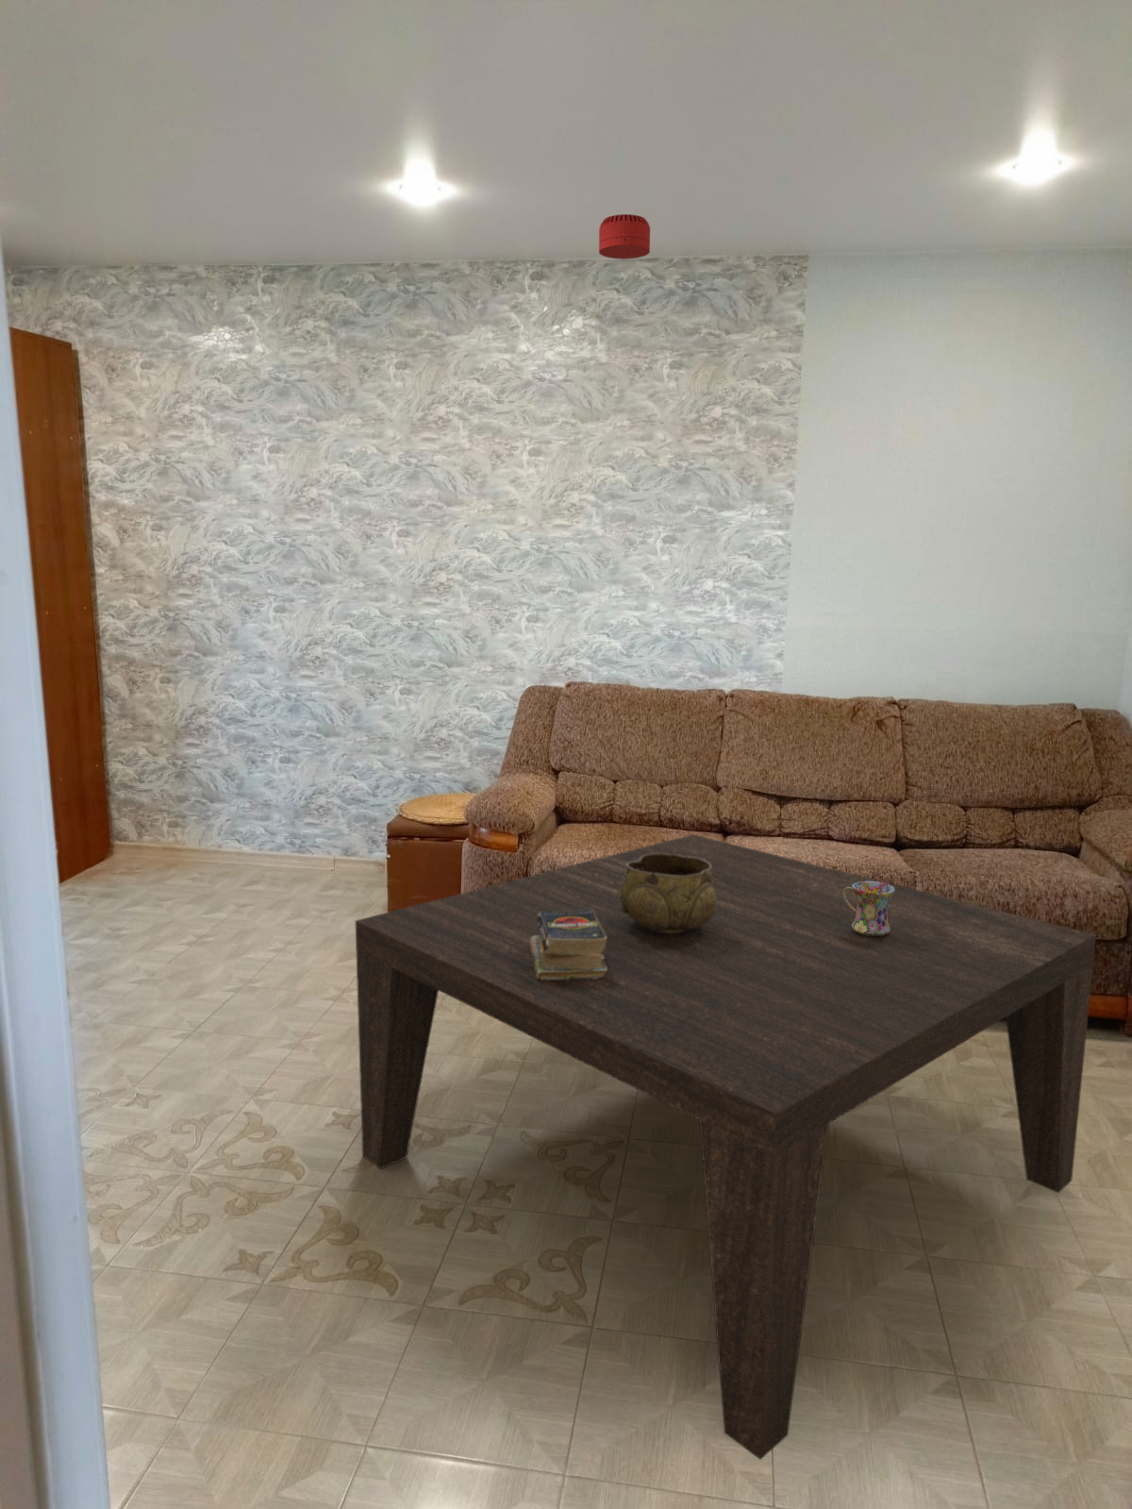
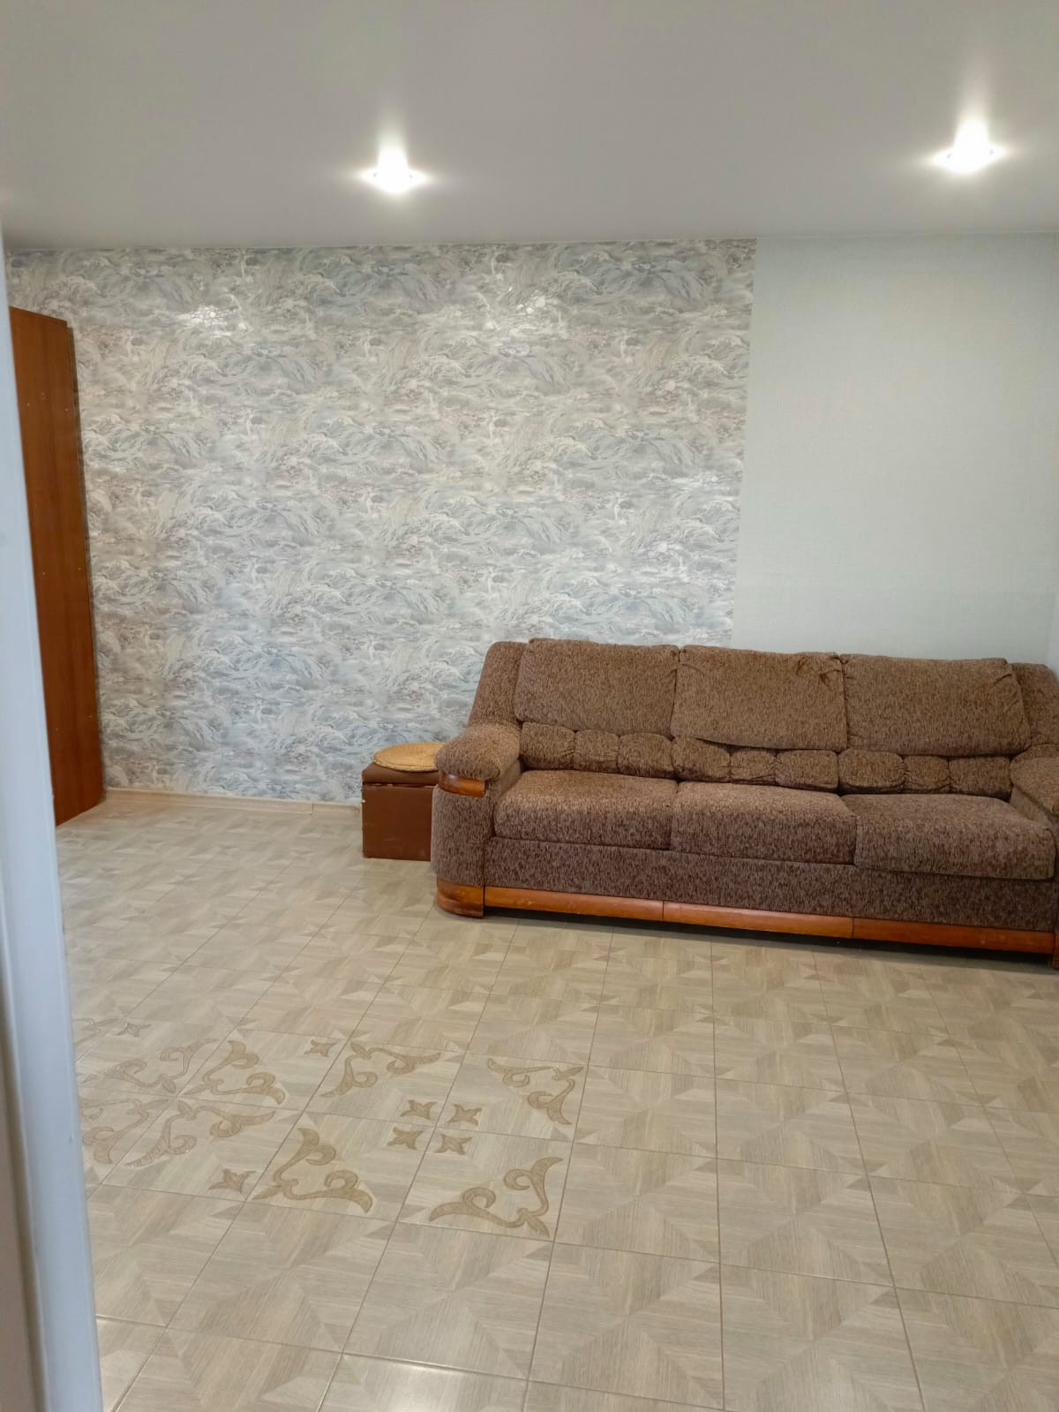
- coffee table (716, 1051)
- decorative bowl (668, 894)
- smoke detector (624, 235)
- books (566, 939)
- mug (866, 907)
